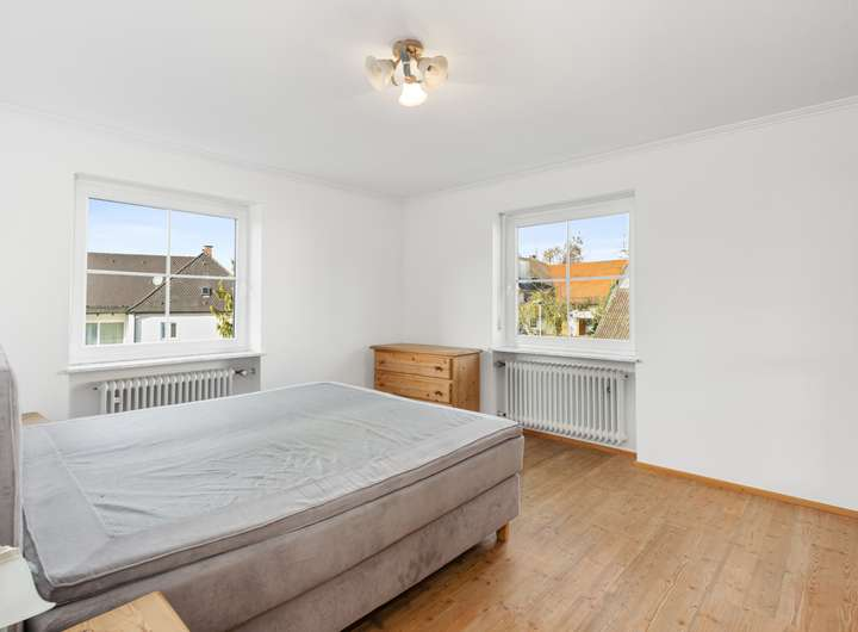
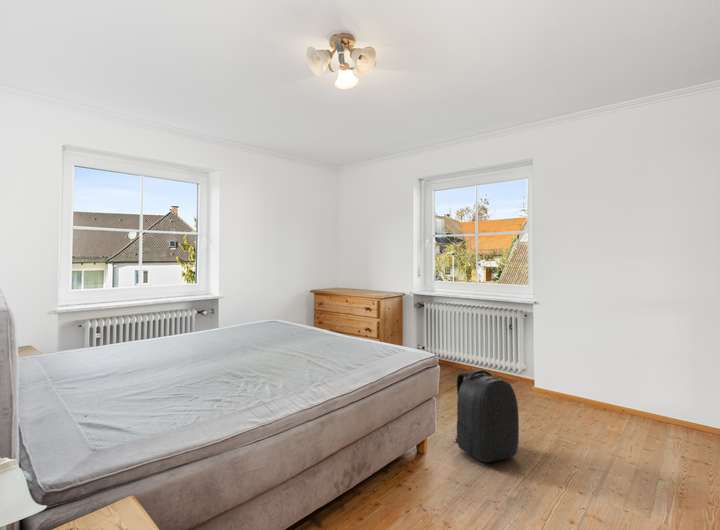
+ backpack (483, 411)
